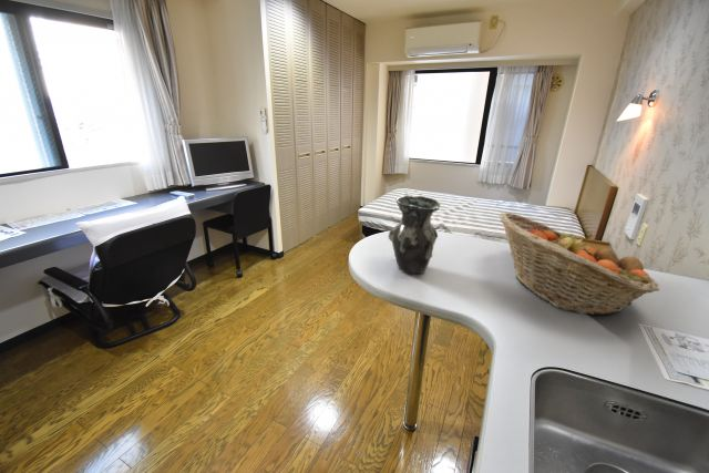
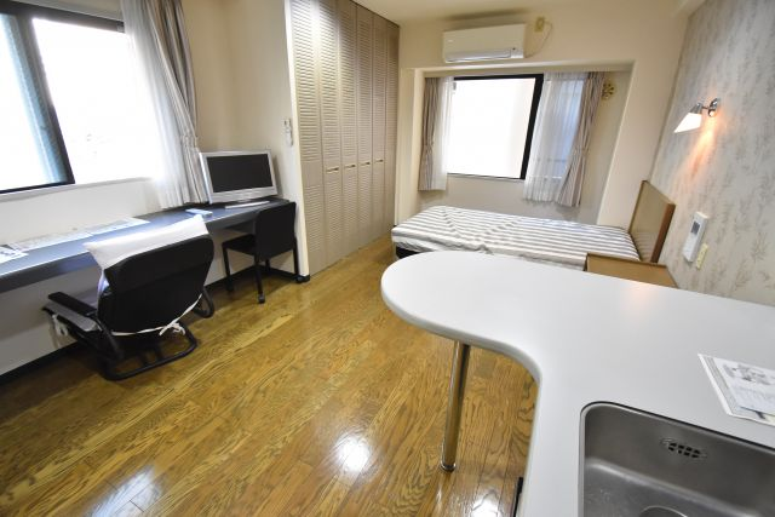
- fruit basket (564, 256)
- vase (413, 235)
